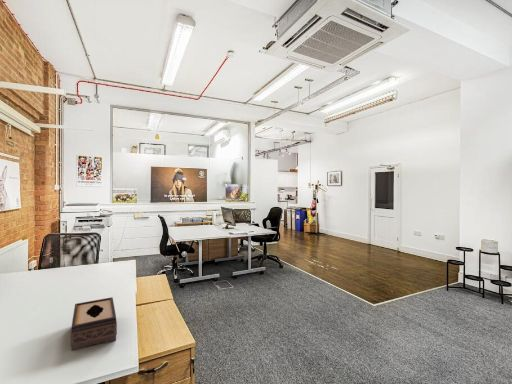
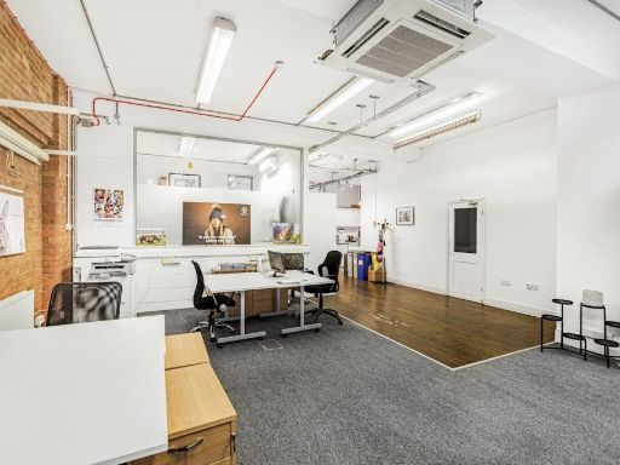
- tissue box (94, 321)
